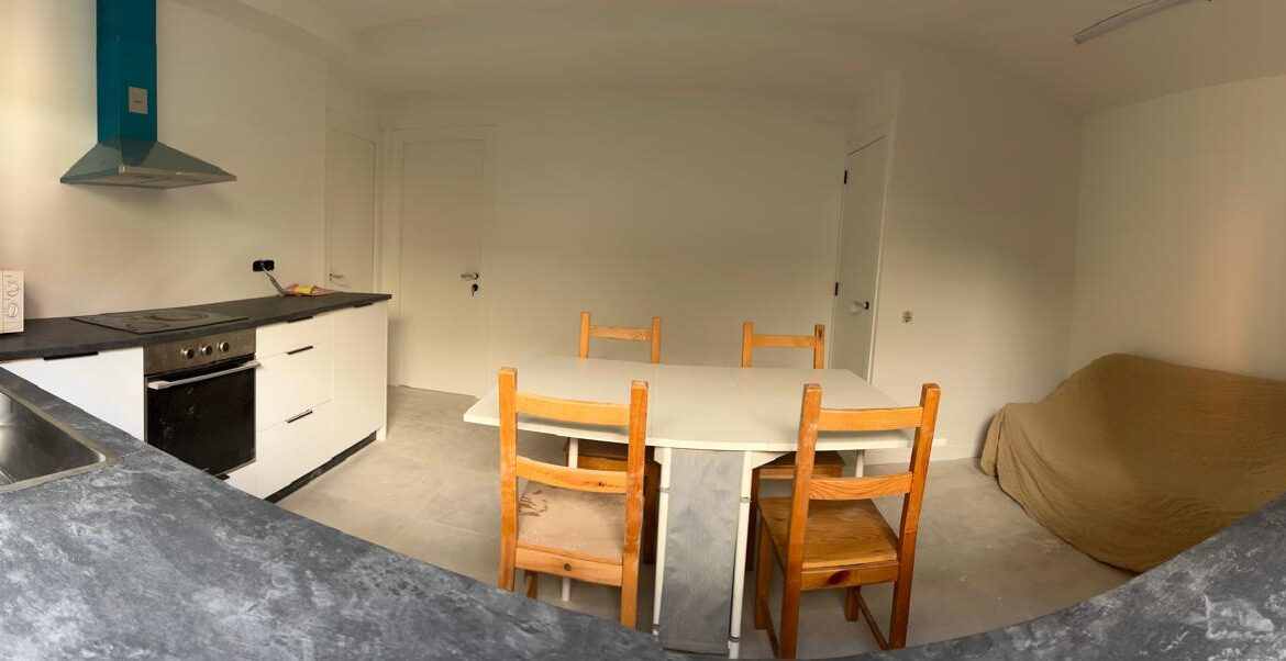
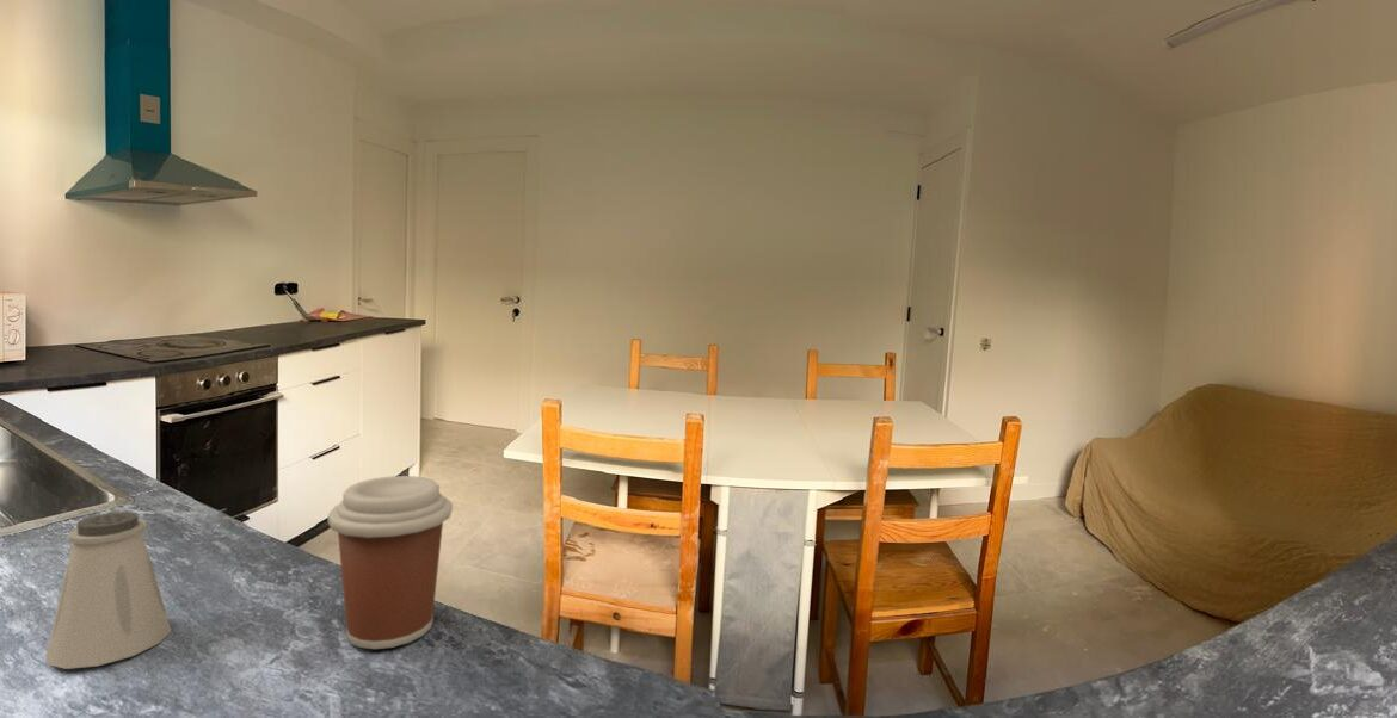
+ saltshaker (110, 581)
+ coffee cup (392, 558)
